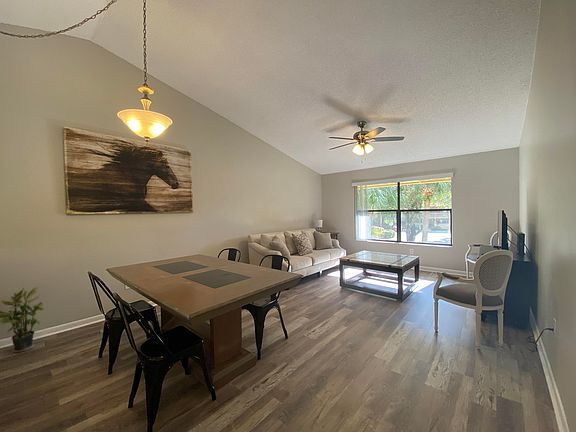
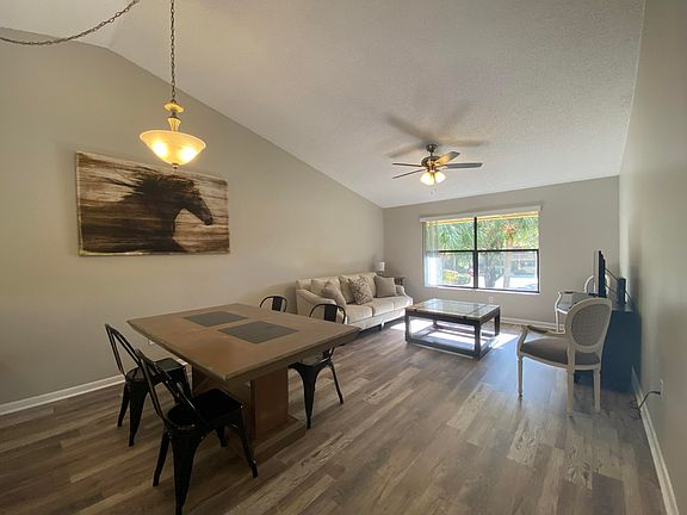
- potted plant (20, 319)
